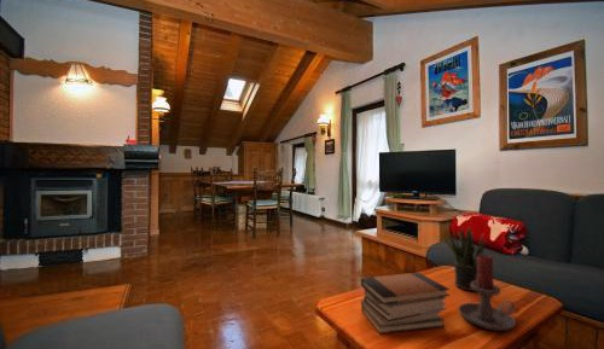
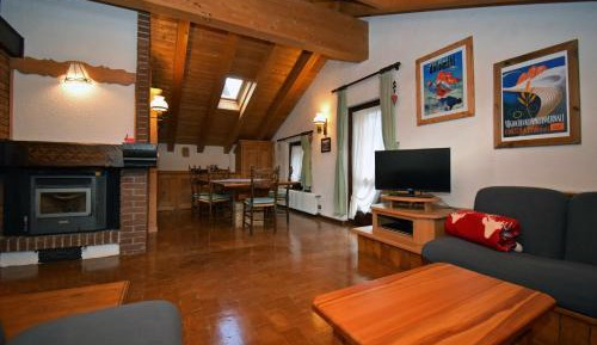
- book stack (402, 301)
- candle holder (490, 286)
- potted plant (464, 255)
